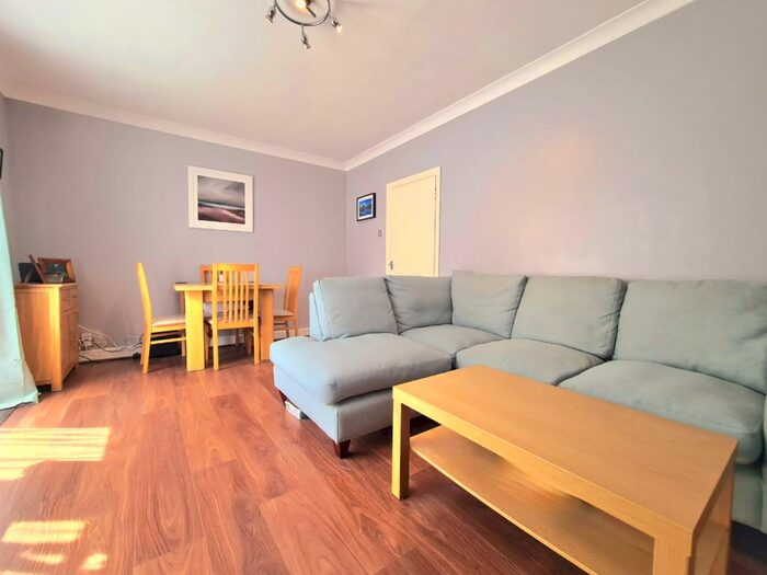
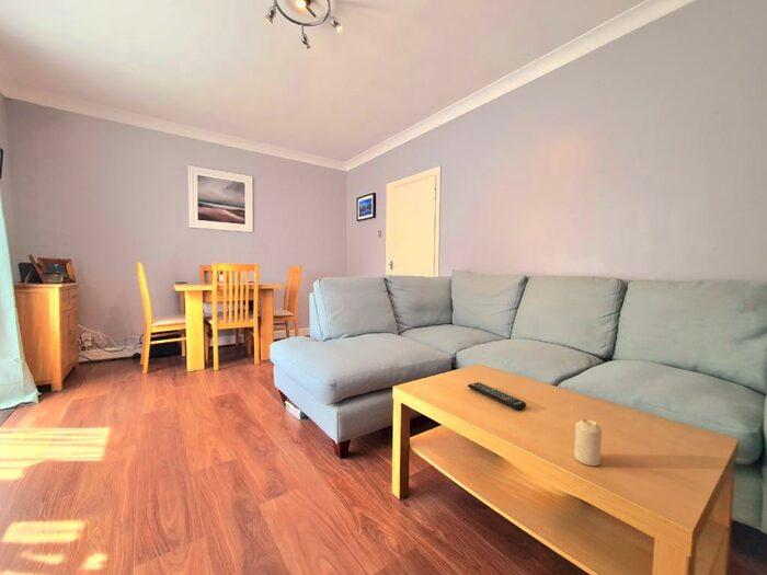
+ candle (587, 440)
+ remote control (494, 394)
